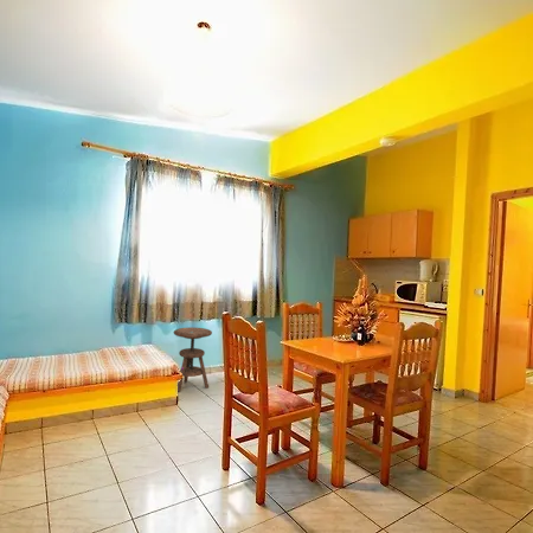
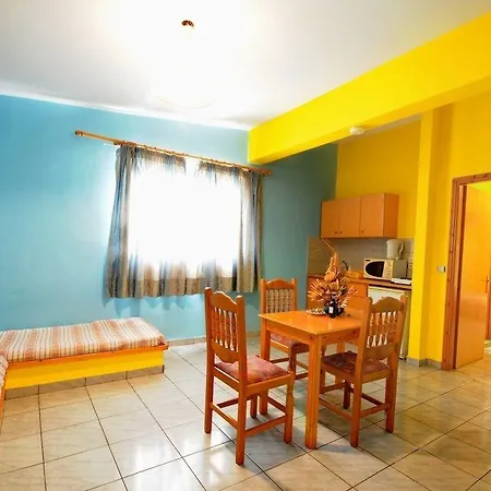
- side table (191, 358)
